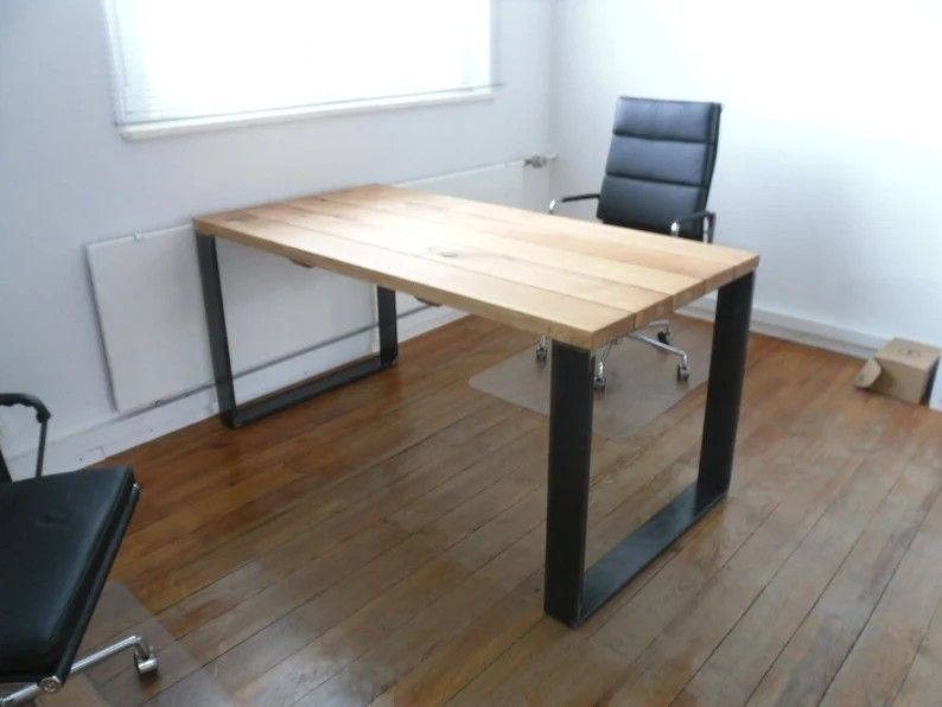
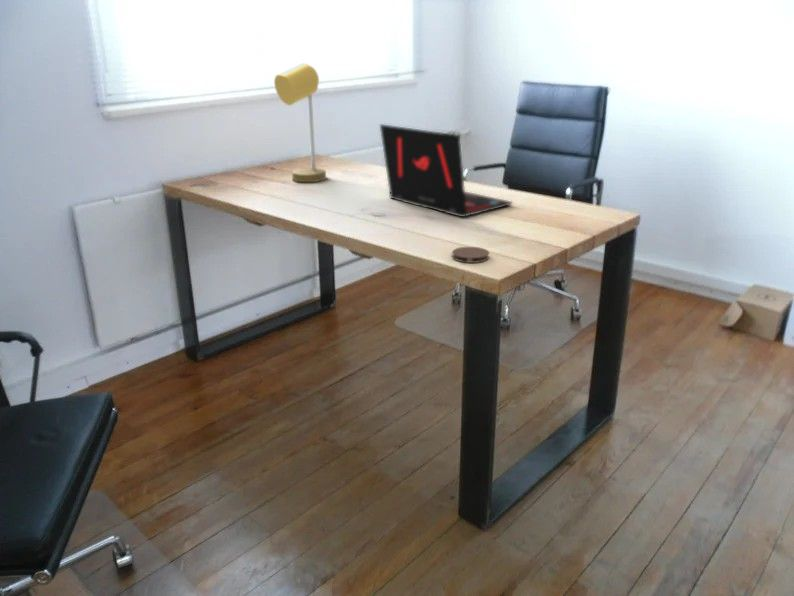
+ coaster (470, 254)
+ laptop (446, 165)
+ desk lamp (309, 123)
